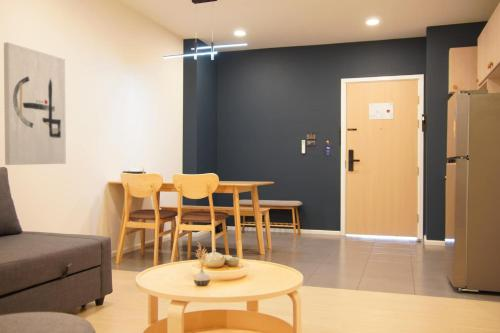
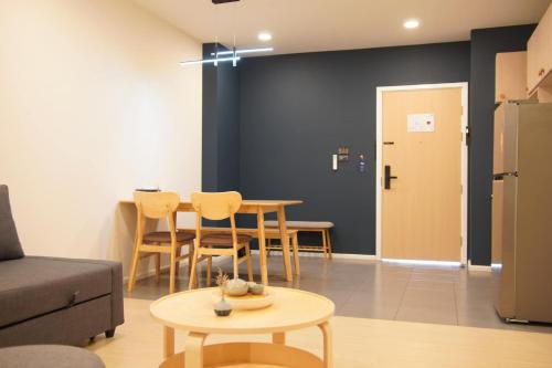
- wall art (37, 108)
